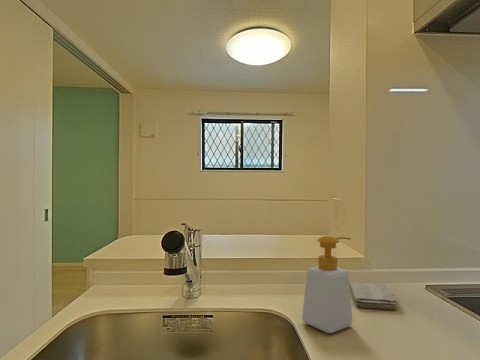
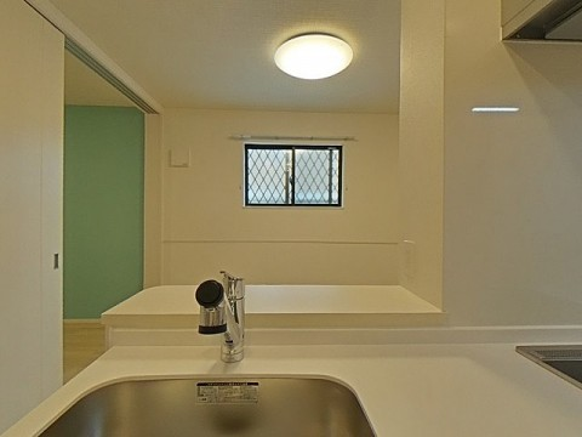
- washcloth (371, 293)
- soap bottle (333, 278)
